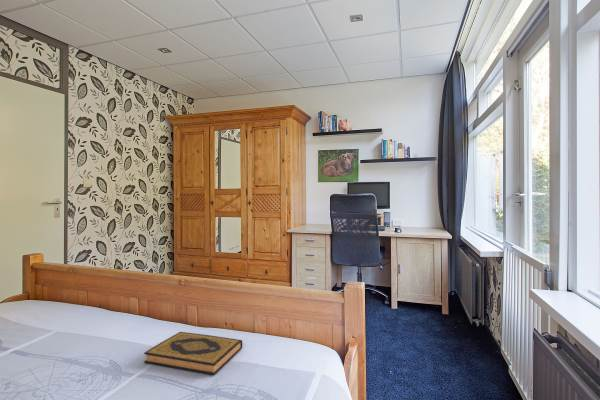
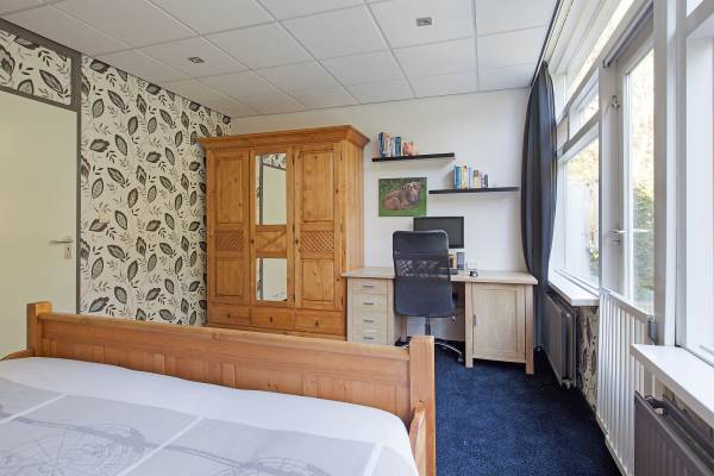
- hardback book (195, 350)
